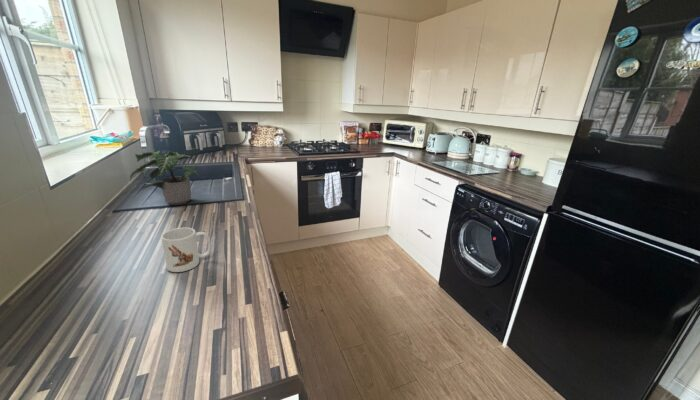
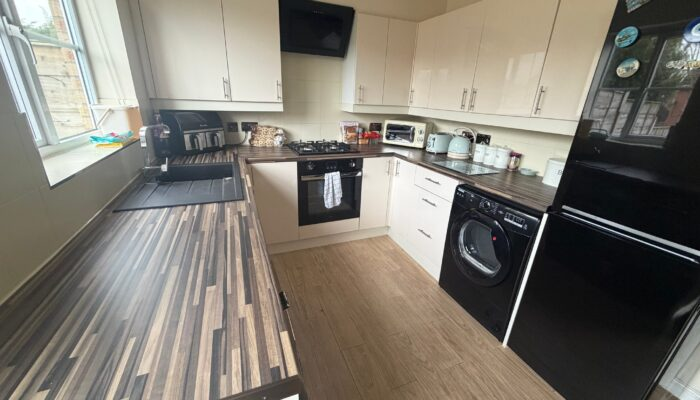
- mug (188, 247)
- potted plant (167, 178)
